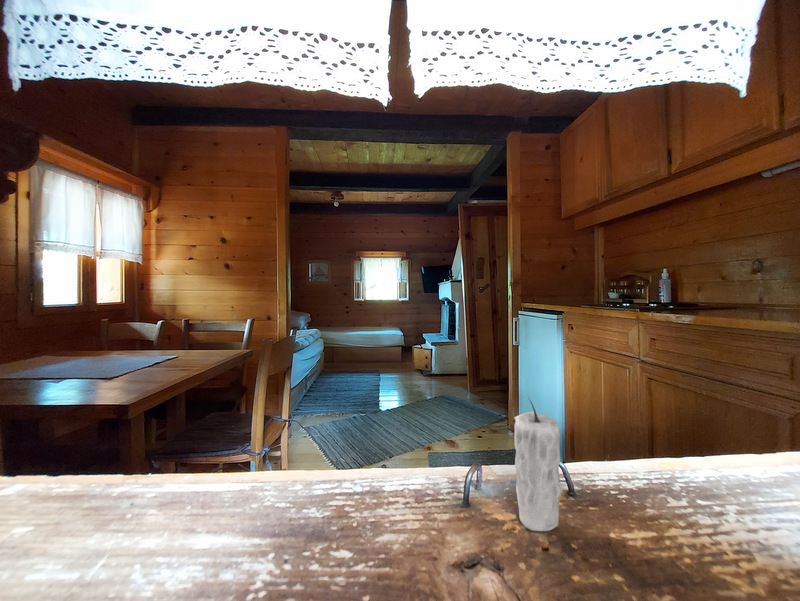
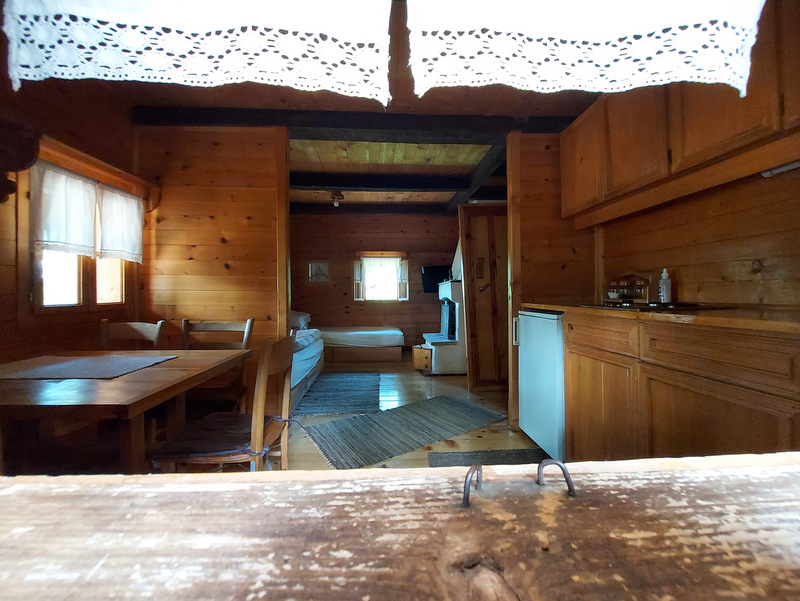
- candle (537, 457)
